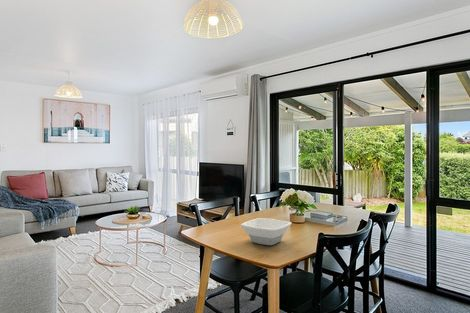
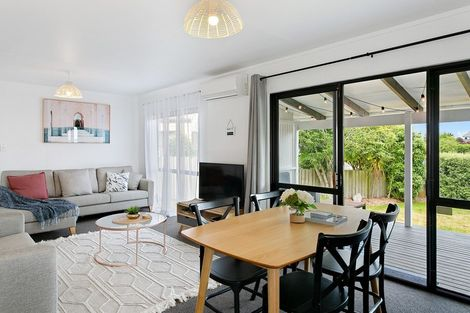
- bowl (266, 232)
